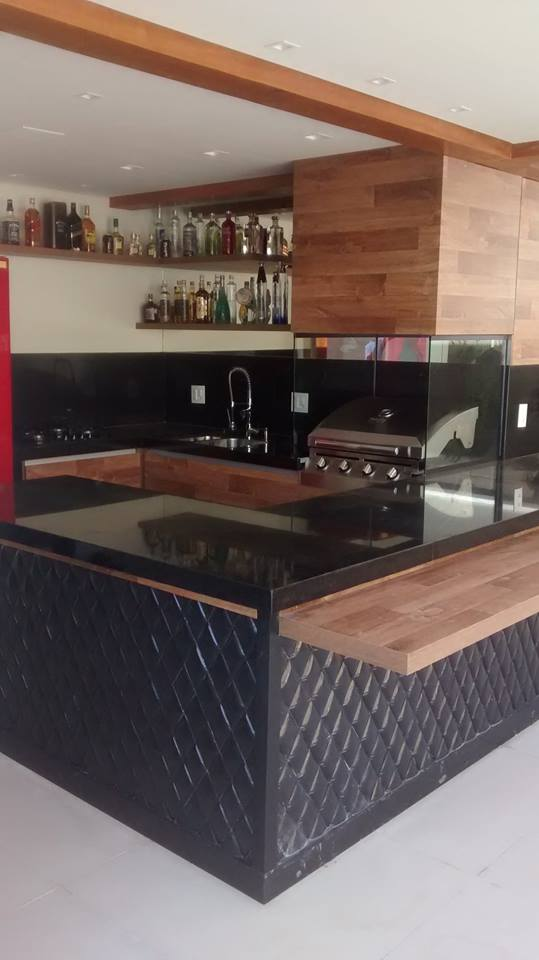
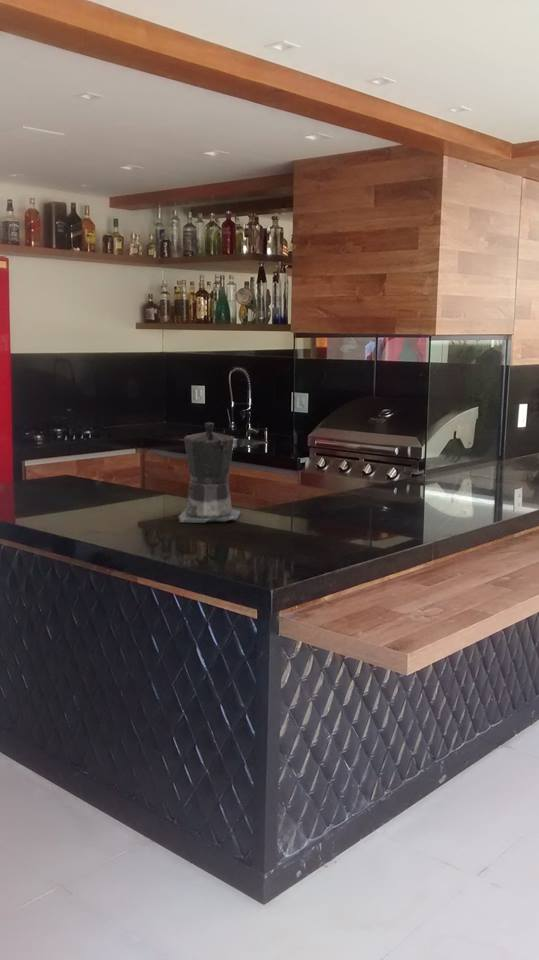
+ coffee maker (209, 470)
